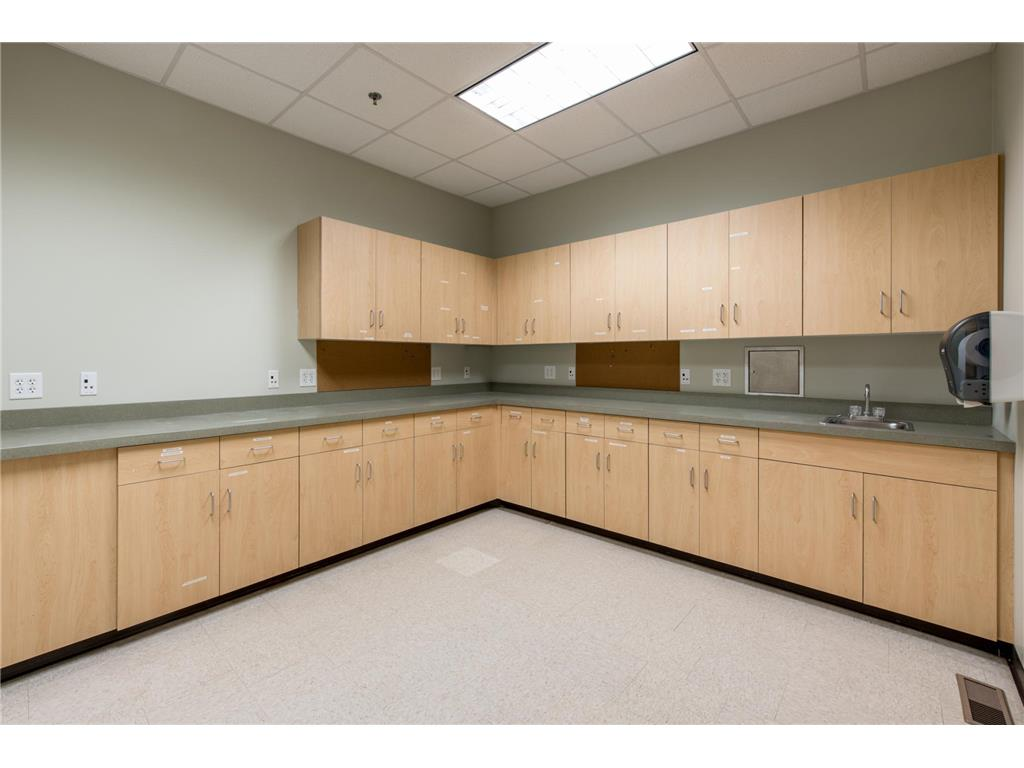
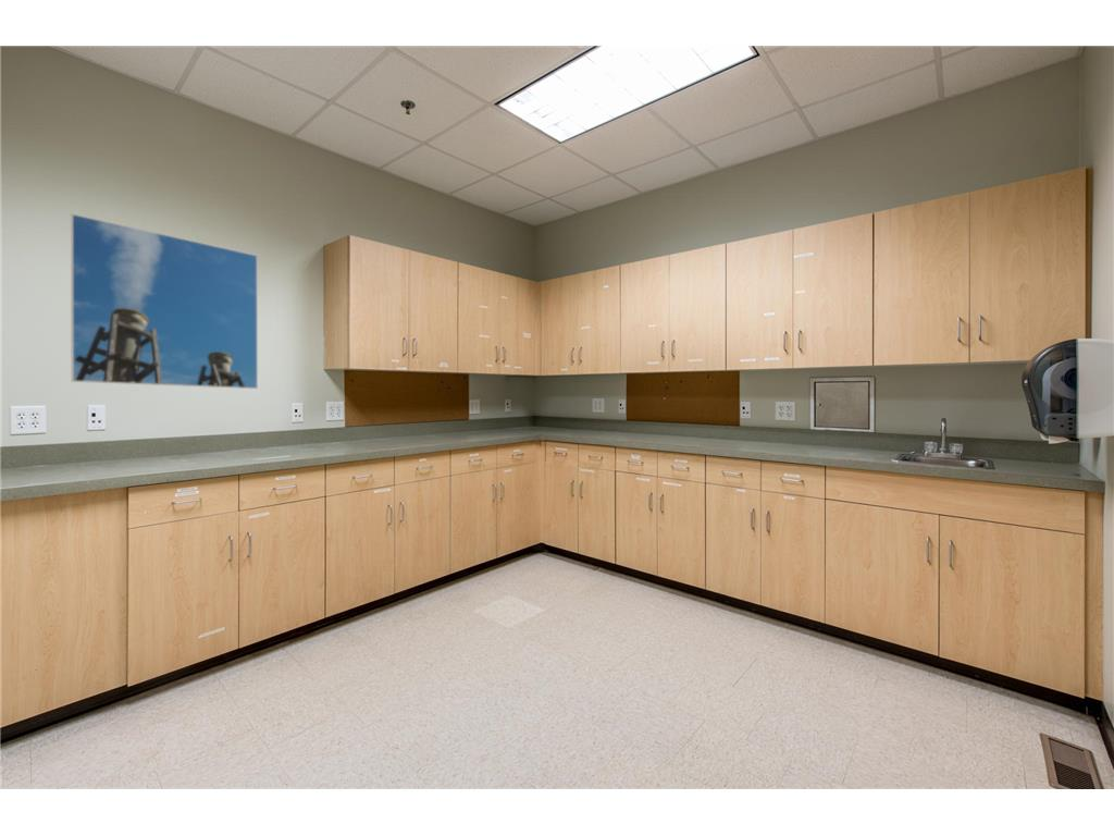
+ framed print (174, 311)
